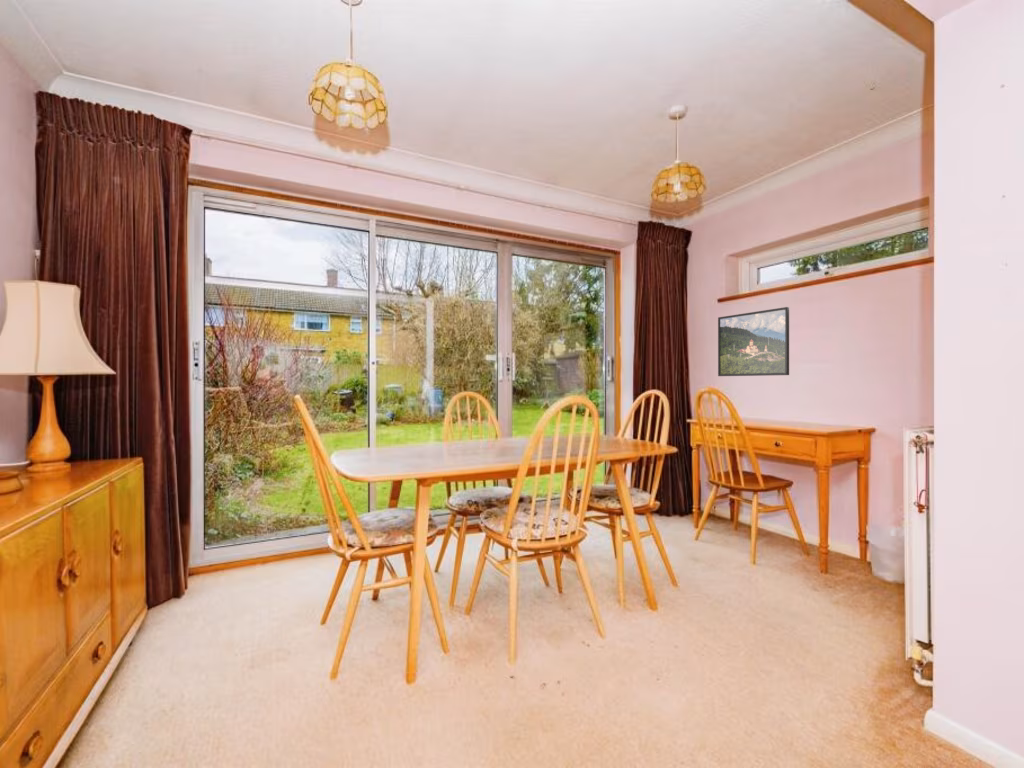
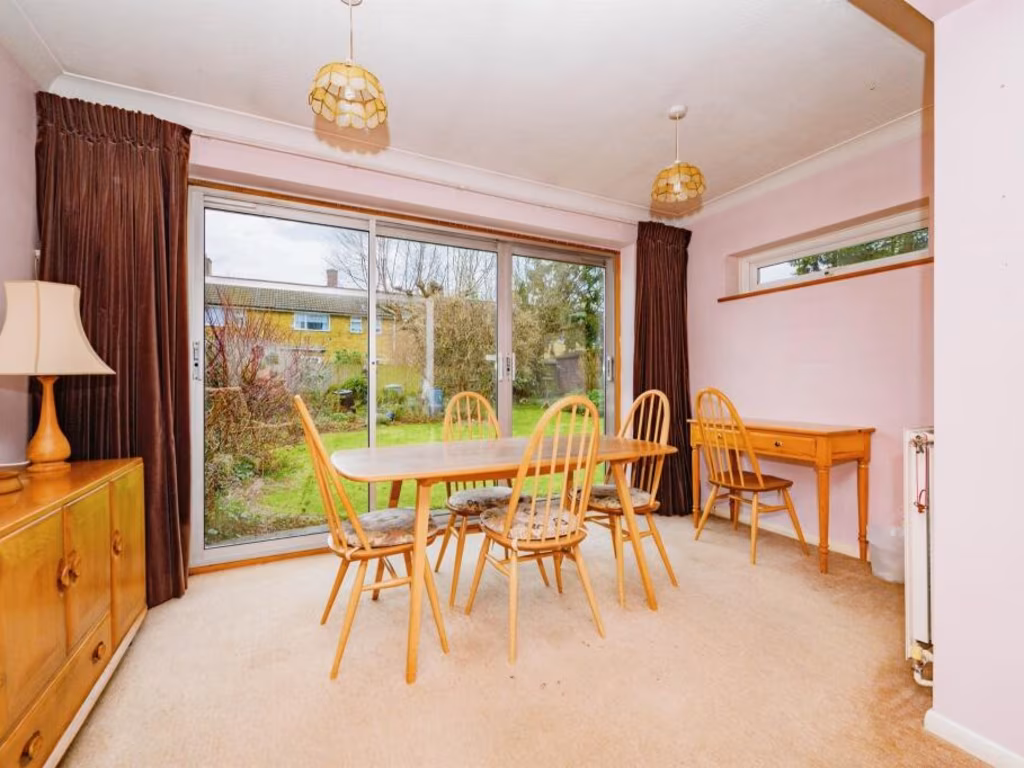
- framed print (751, 344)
